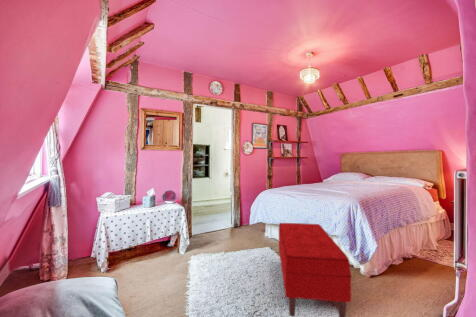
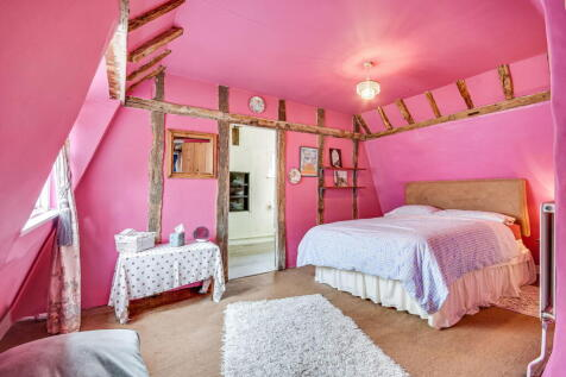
- bench (306, 260)
